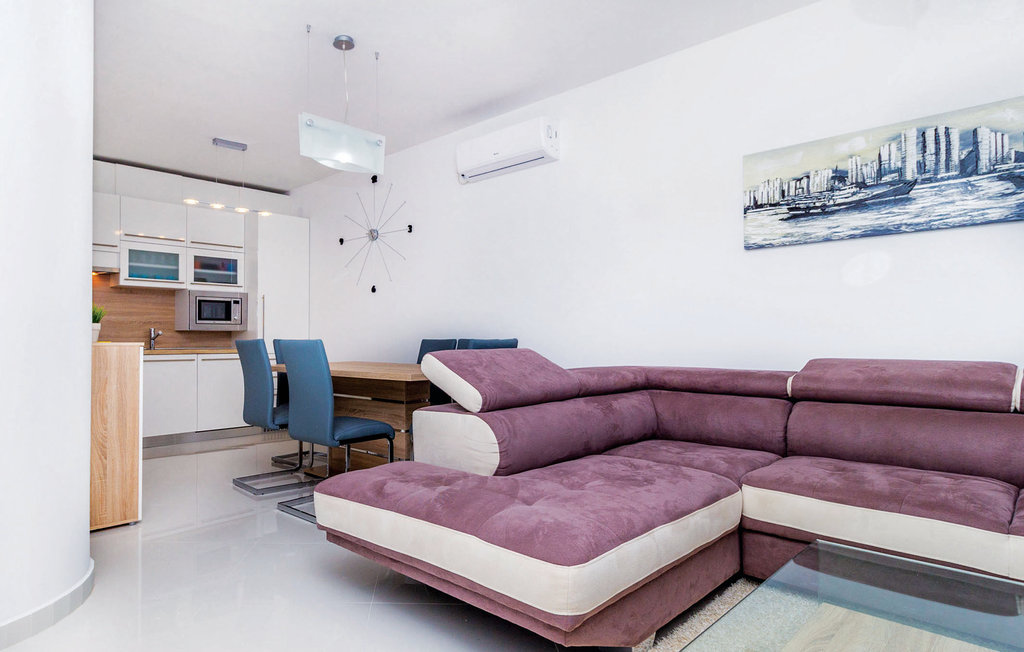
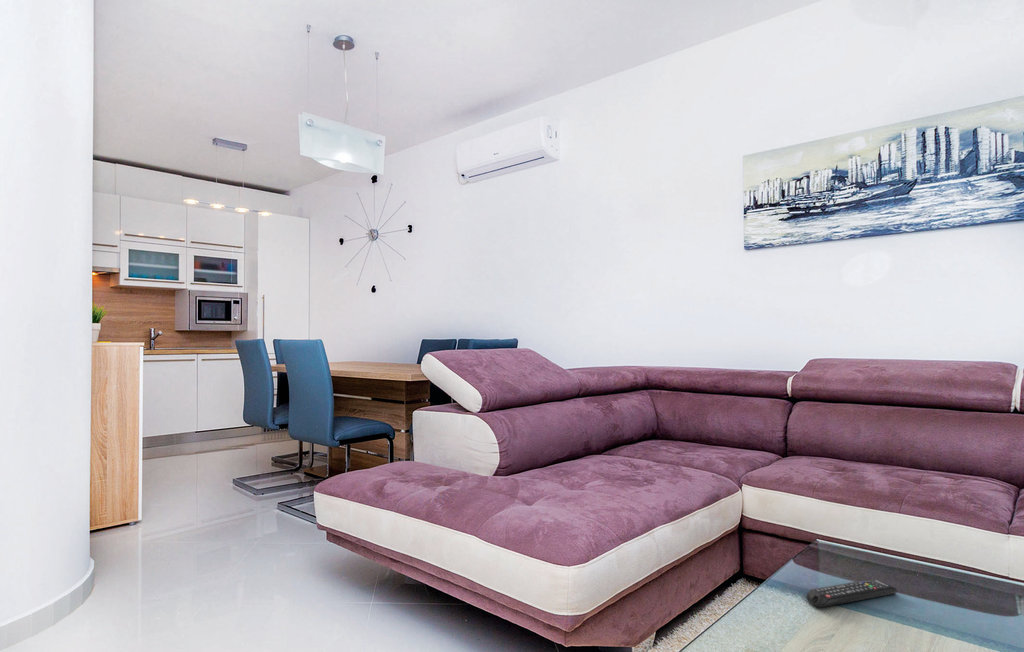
+ remote control (852, 592)
